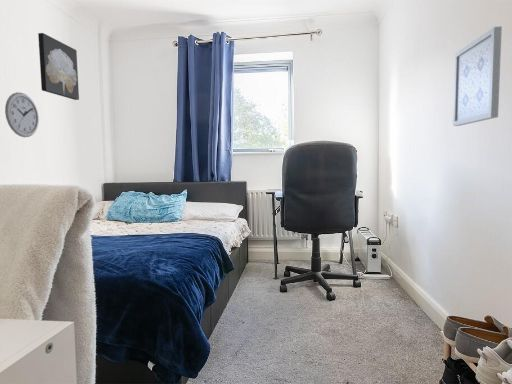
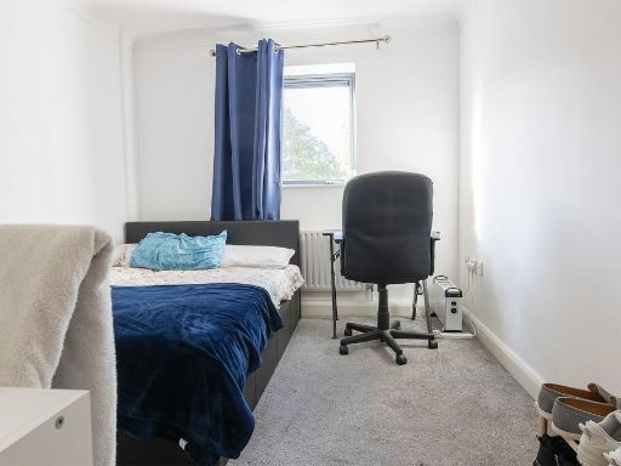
- wall art (474, 82)
- wall clock (23, 115)
- wall art (59, 69)
